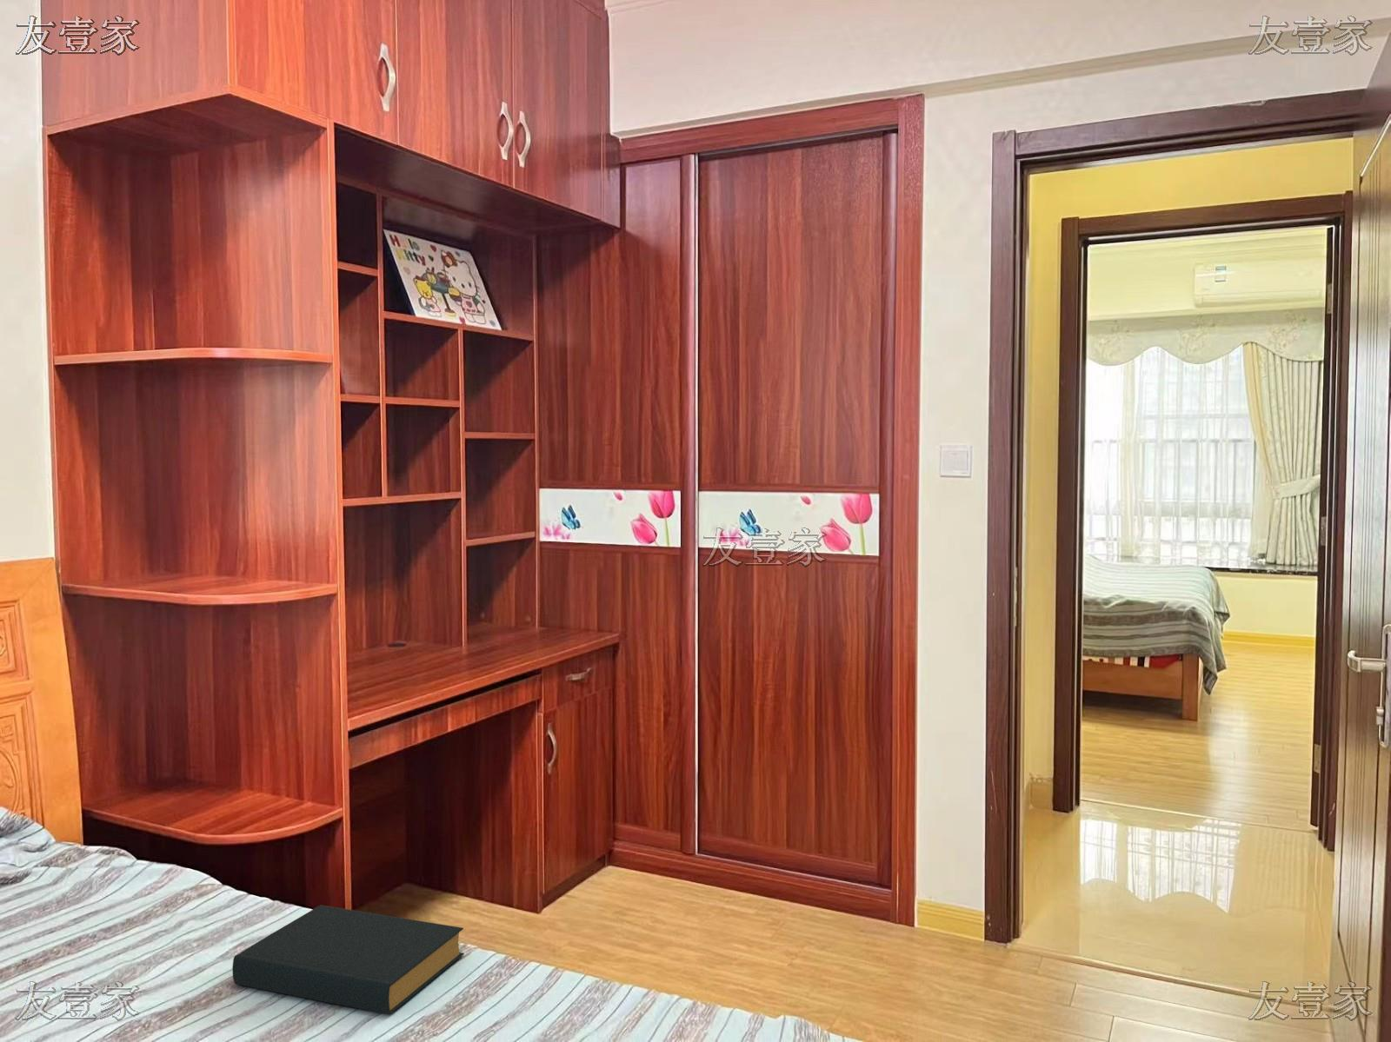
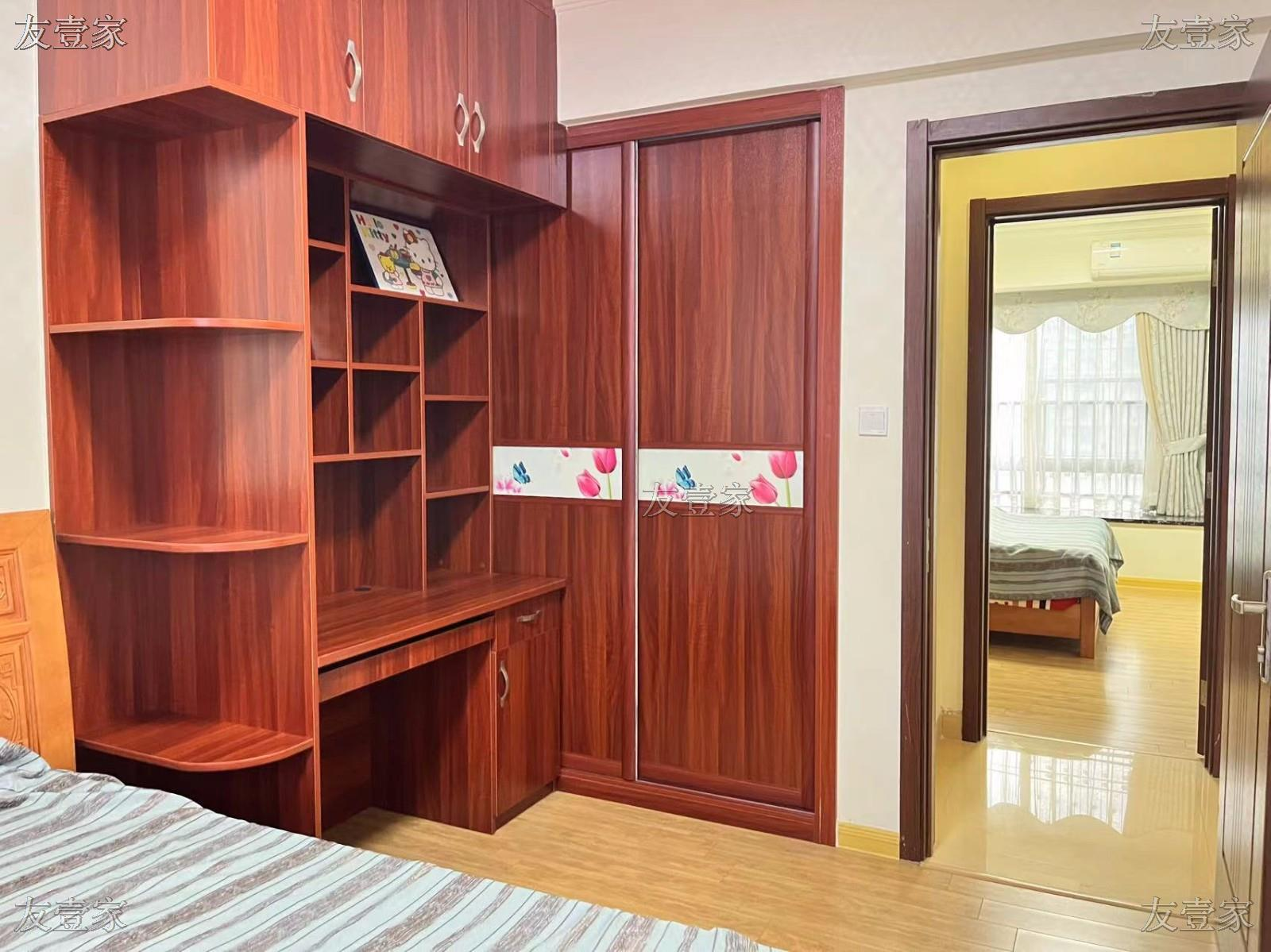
- hardback book (351, 956)
